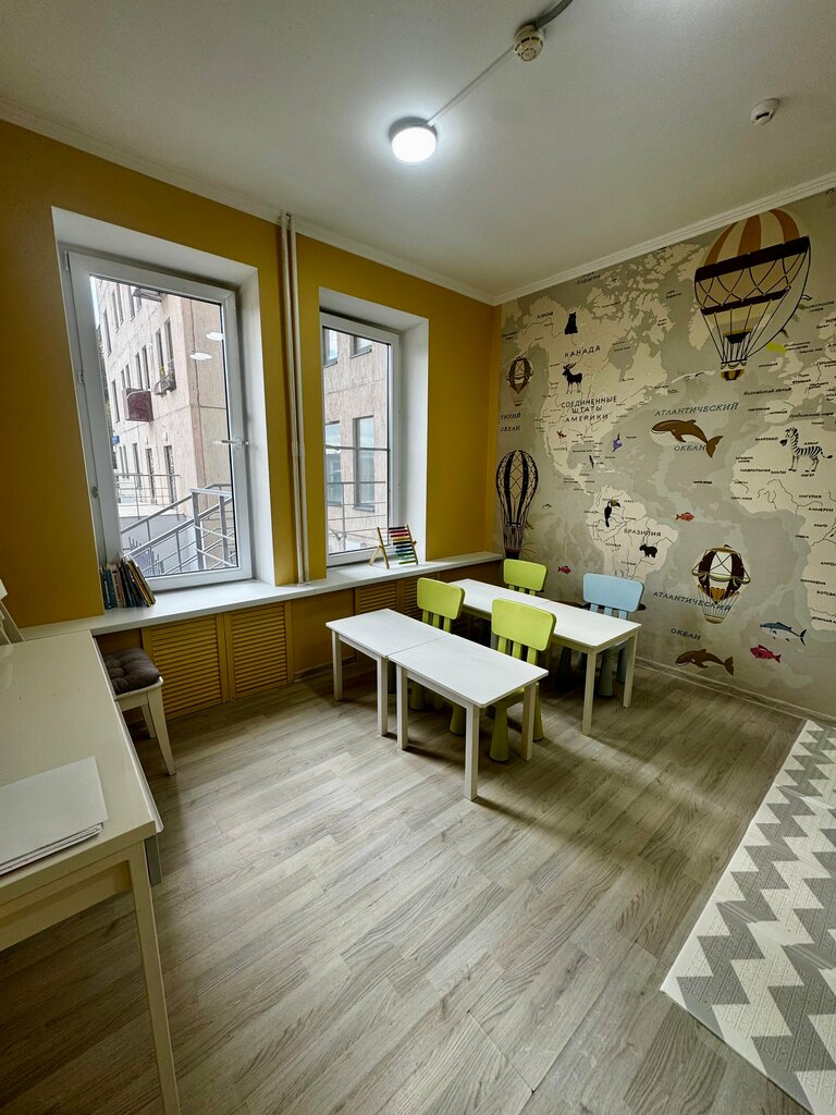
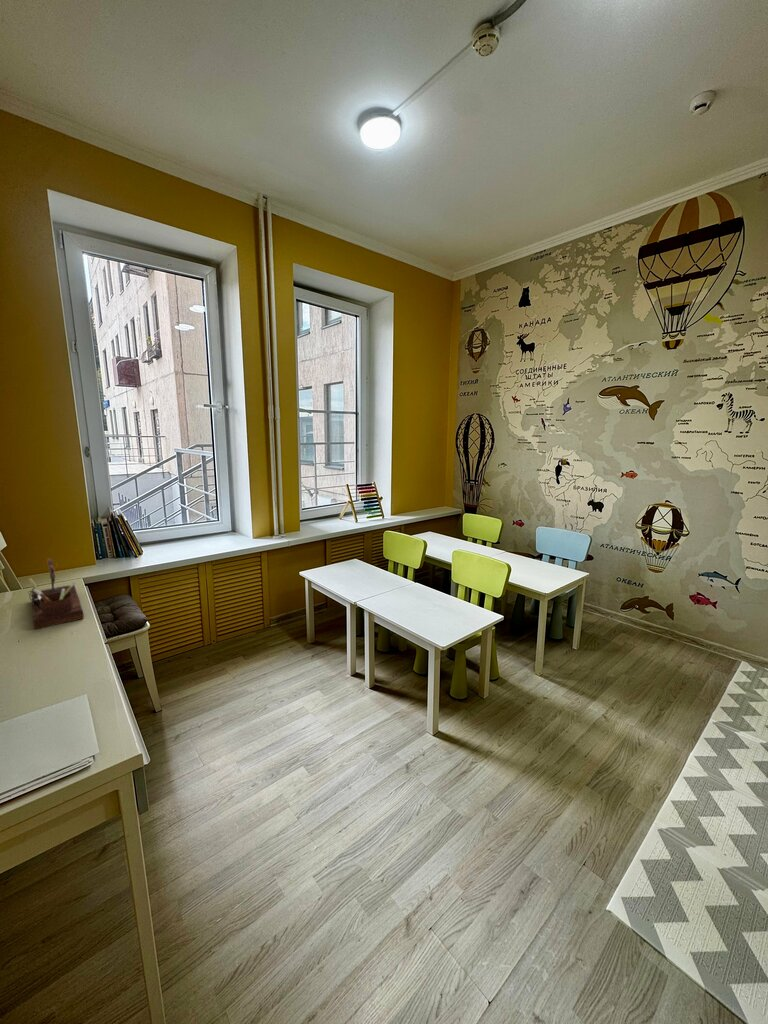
+ desk organizer (53, 589)
